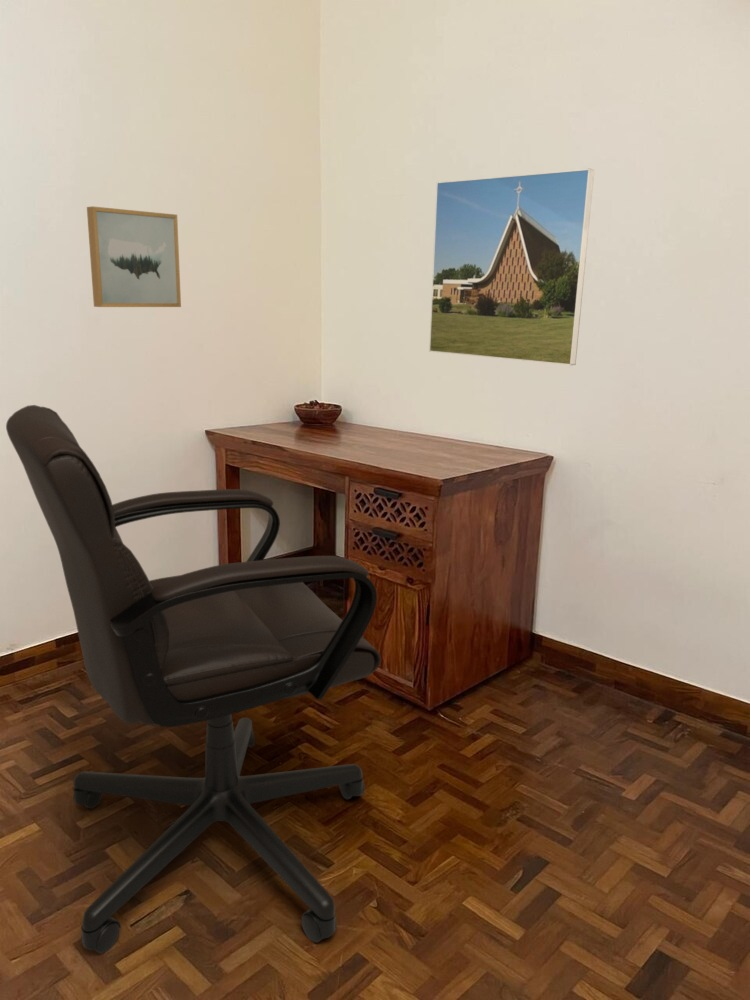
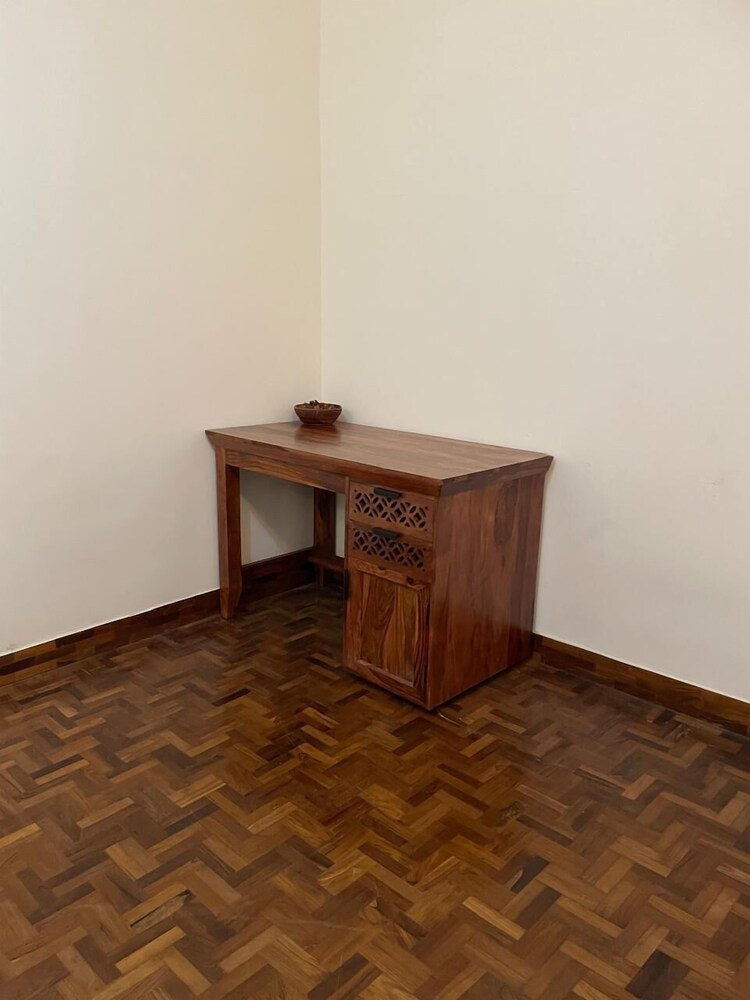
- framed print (503, 269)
- chair (217, 641)
- wall art (136, 259)
